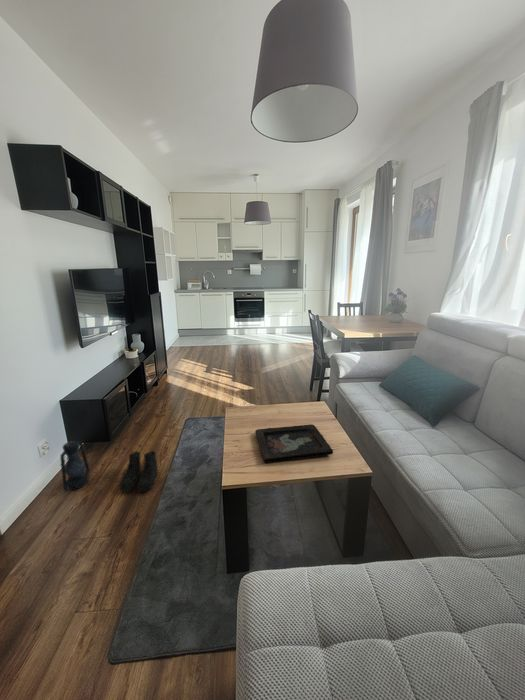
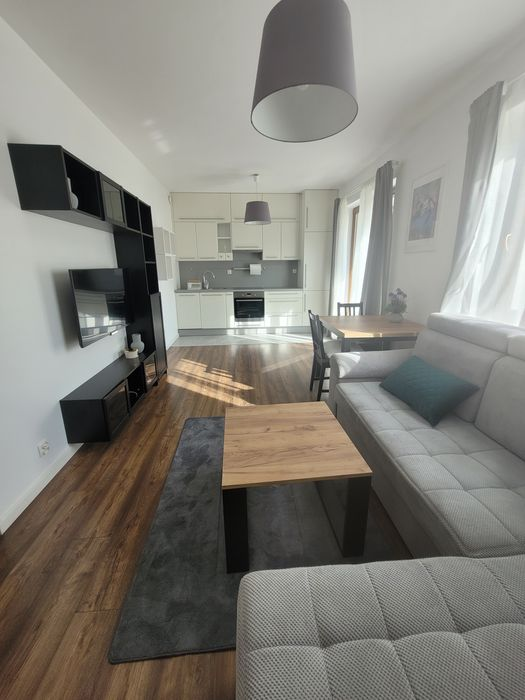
- decorative tray (291, 441)
- boots (139, 469)
- lantern (79, 464)
